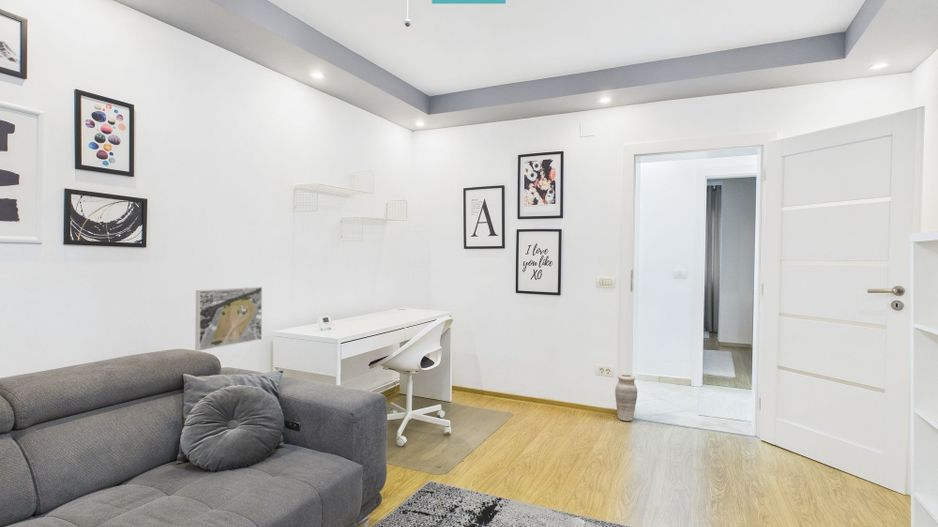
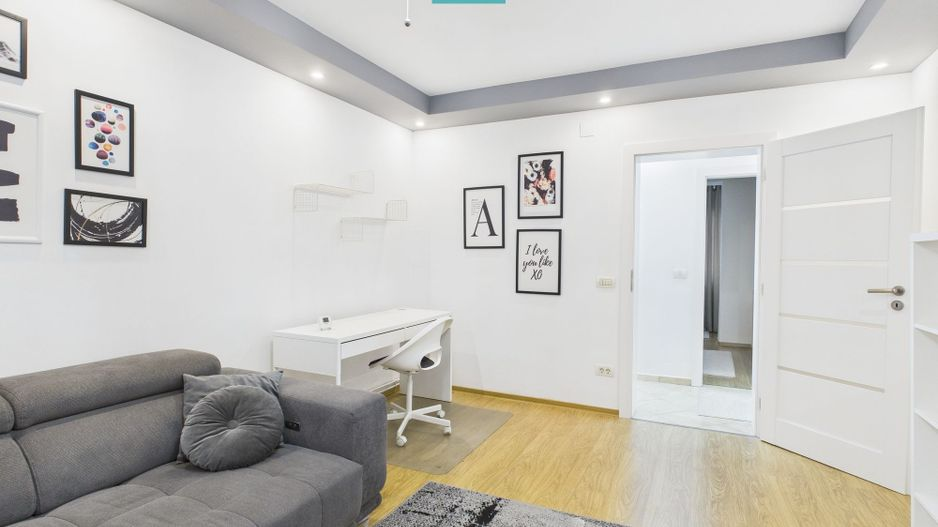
- vase (626, 397)
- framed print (230, 316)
